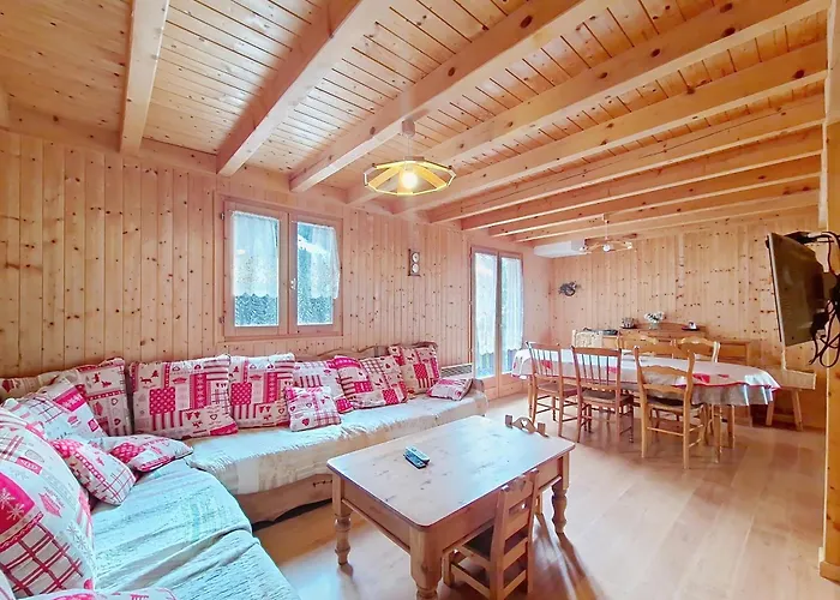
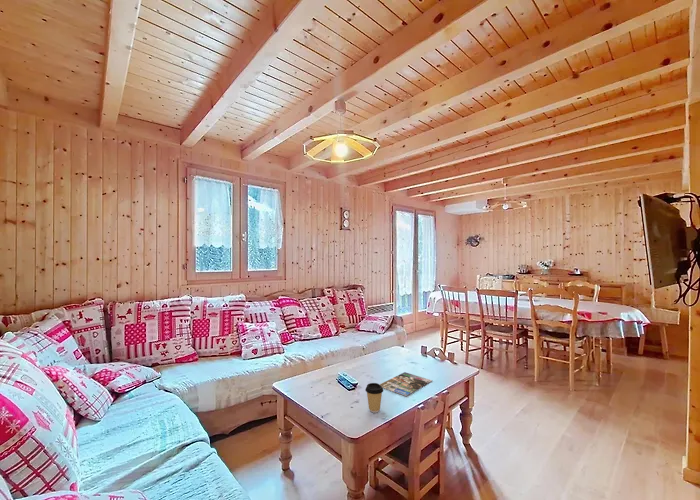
+ coffee cup (374, 398)
+ magazine (405, 383)
